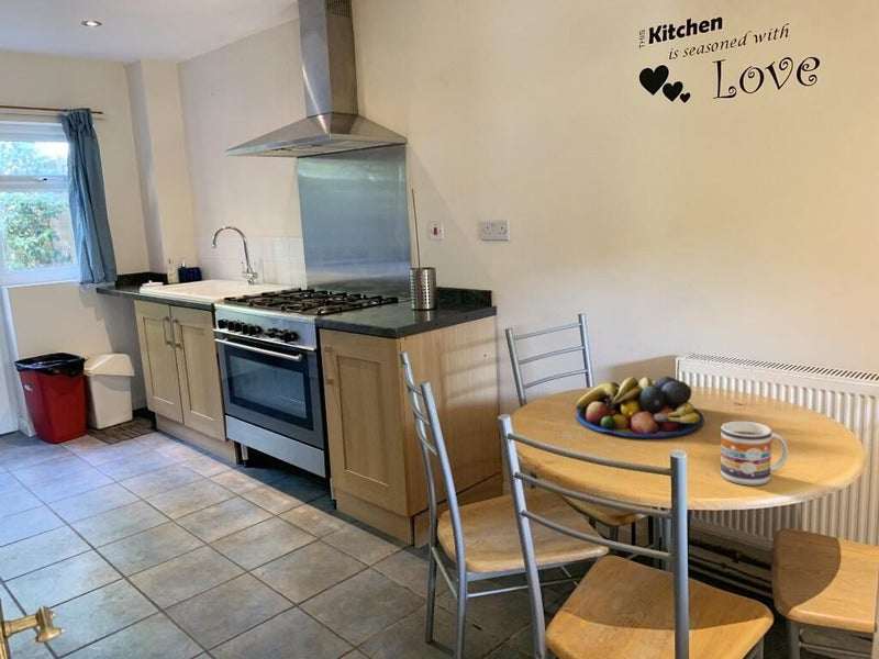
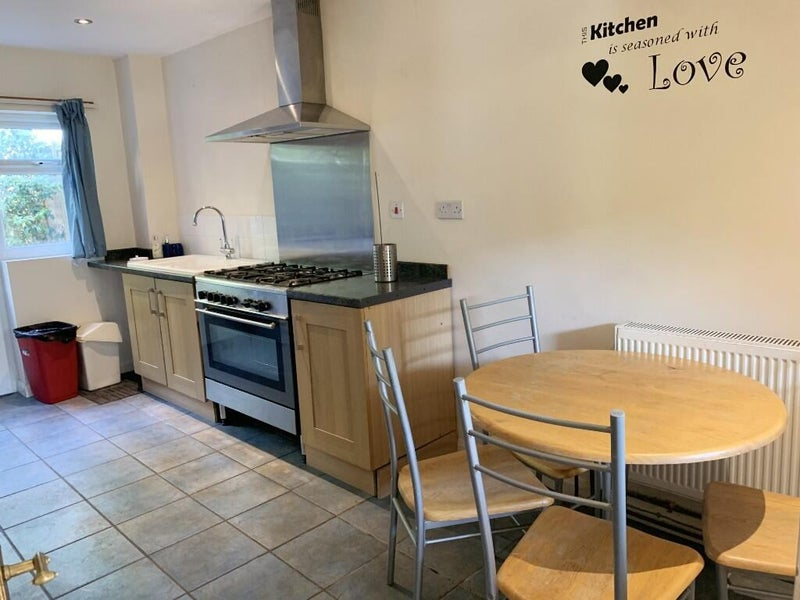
- mug (750, 453)
- fruit bowl (637, 396)
